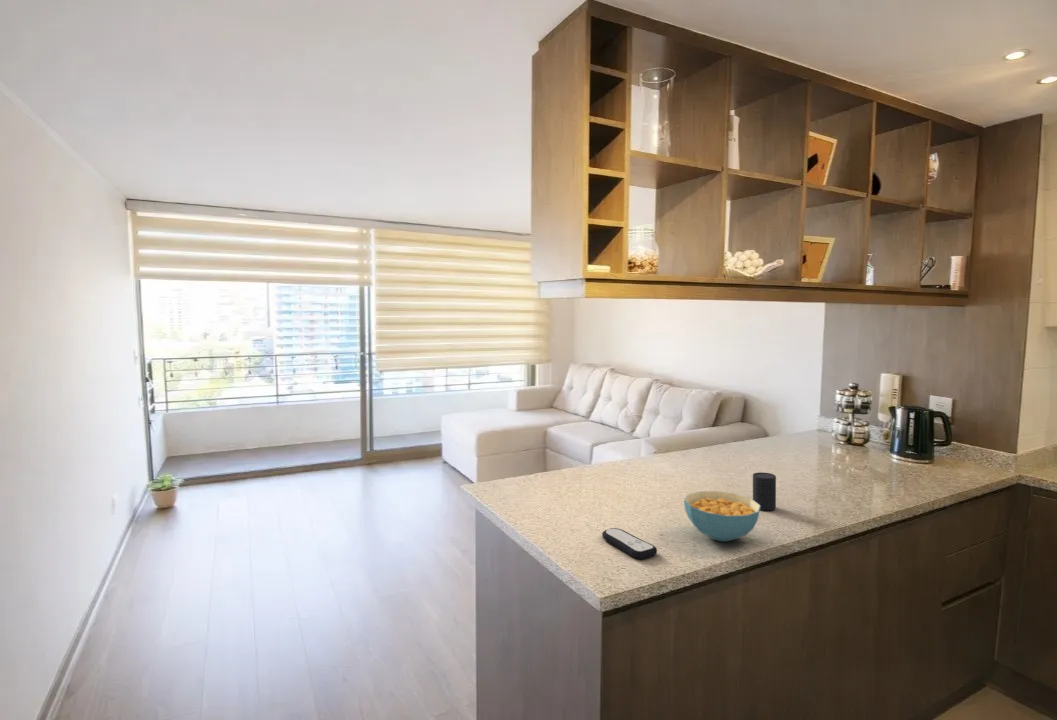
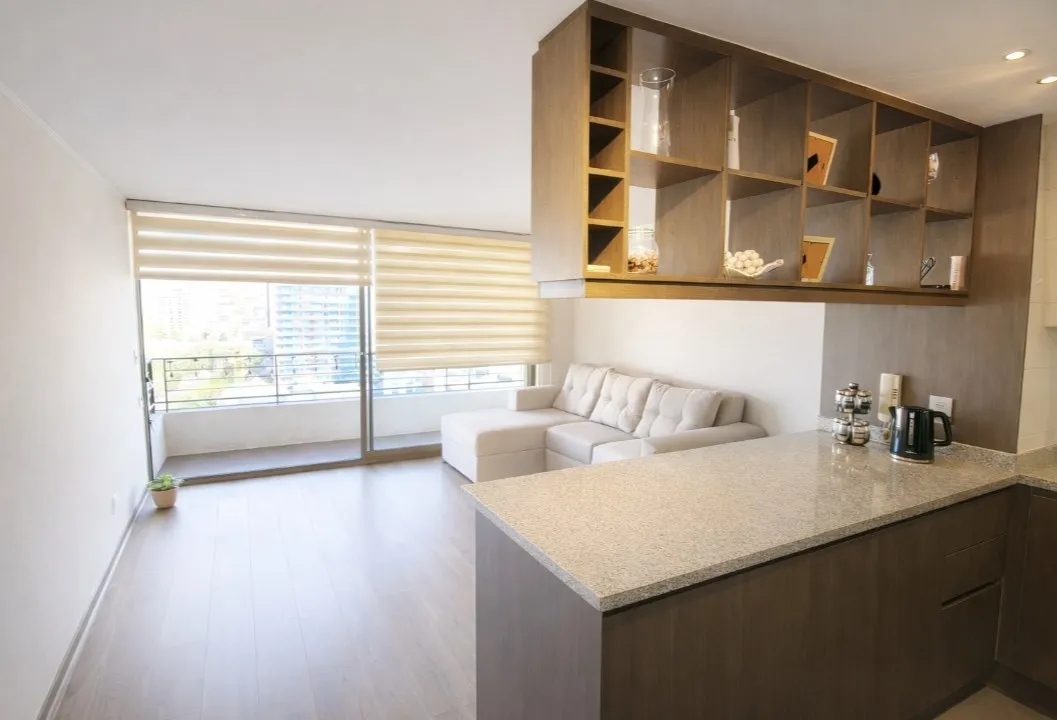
- cup (764, 491)
- remote control (627, 542)
- cereal bowl (721, 519)
